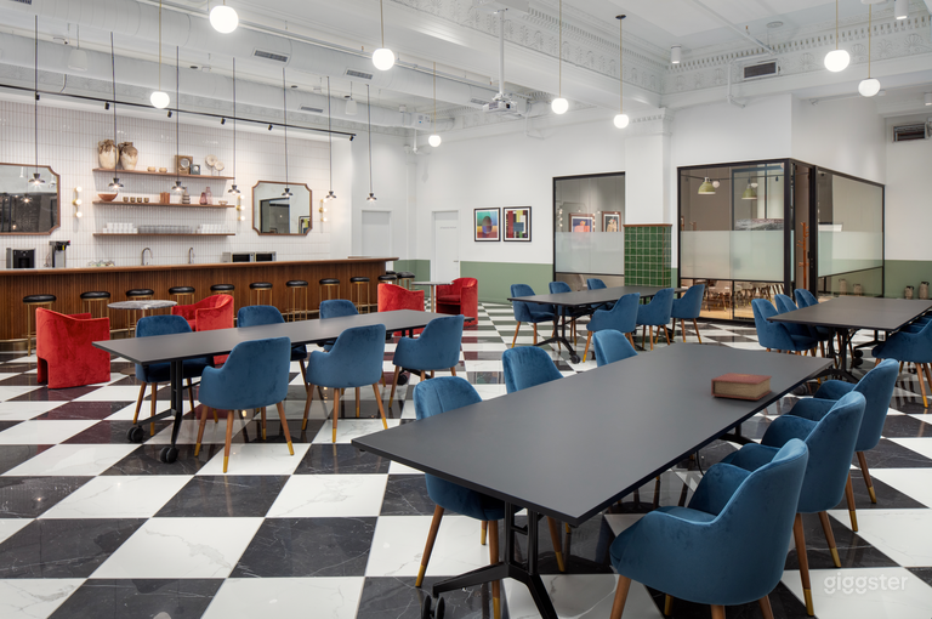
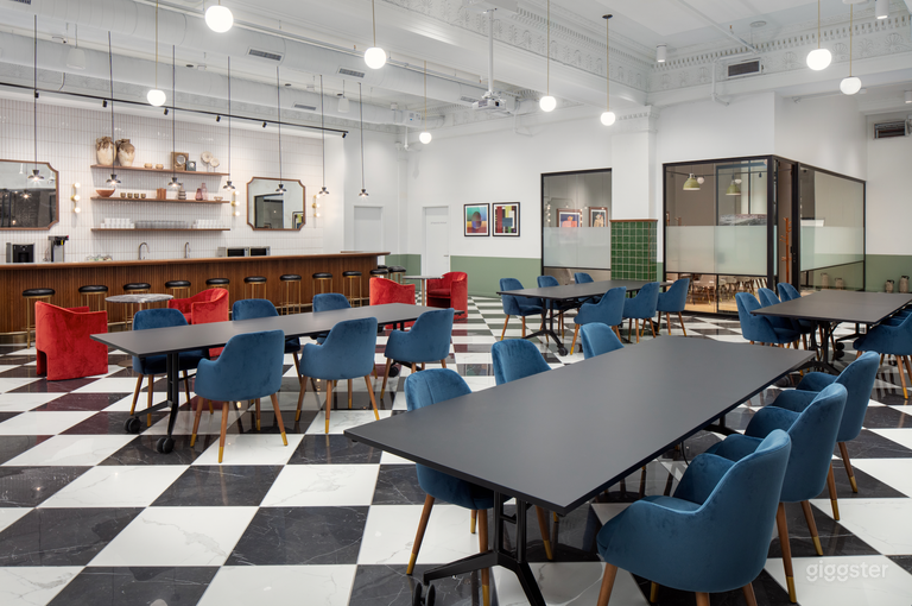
- book (741, 385)
